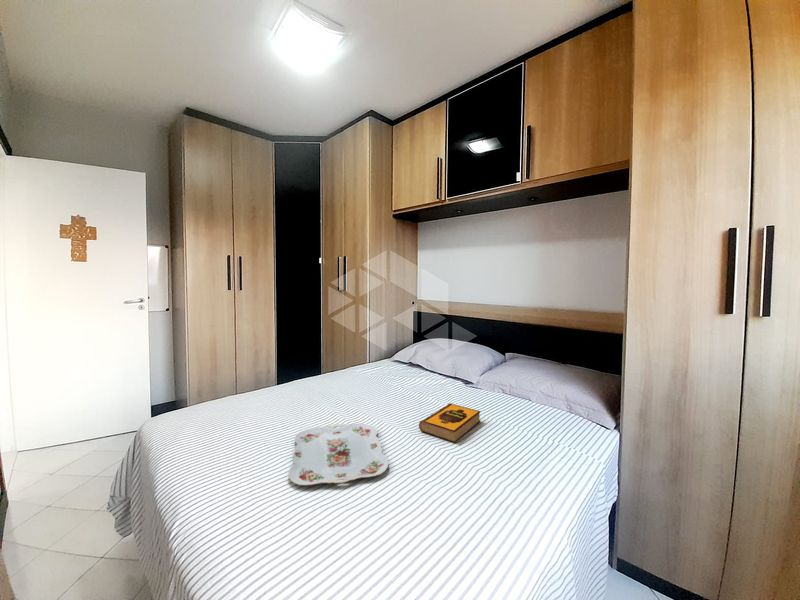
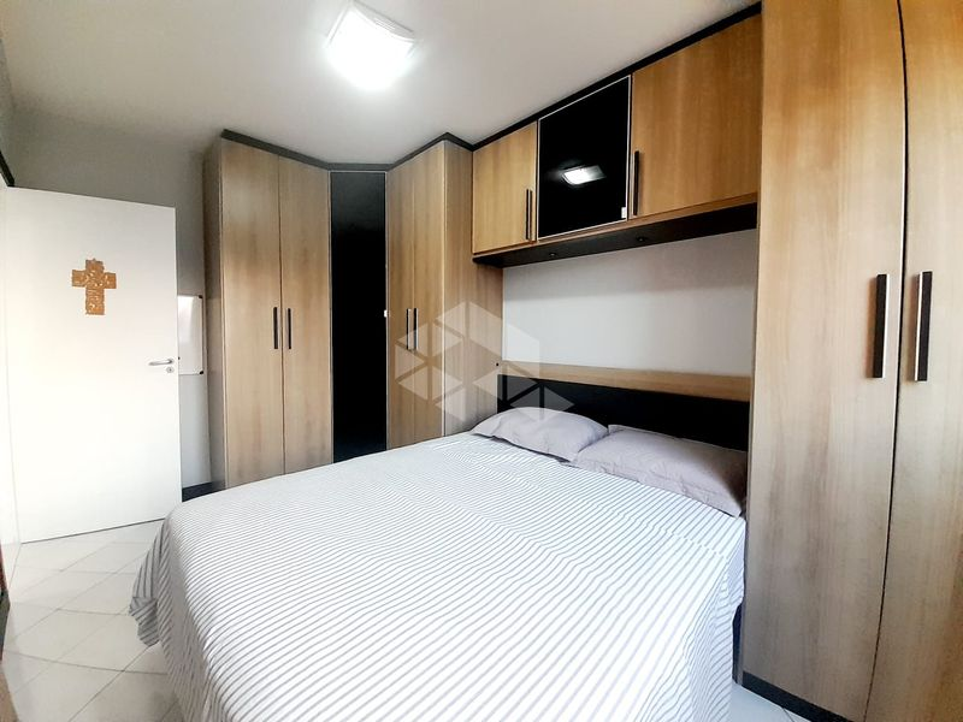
- serving tray (338, 450)
- hardback book (450, 420)
